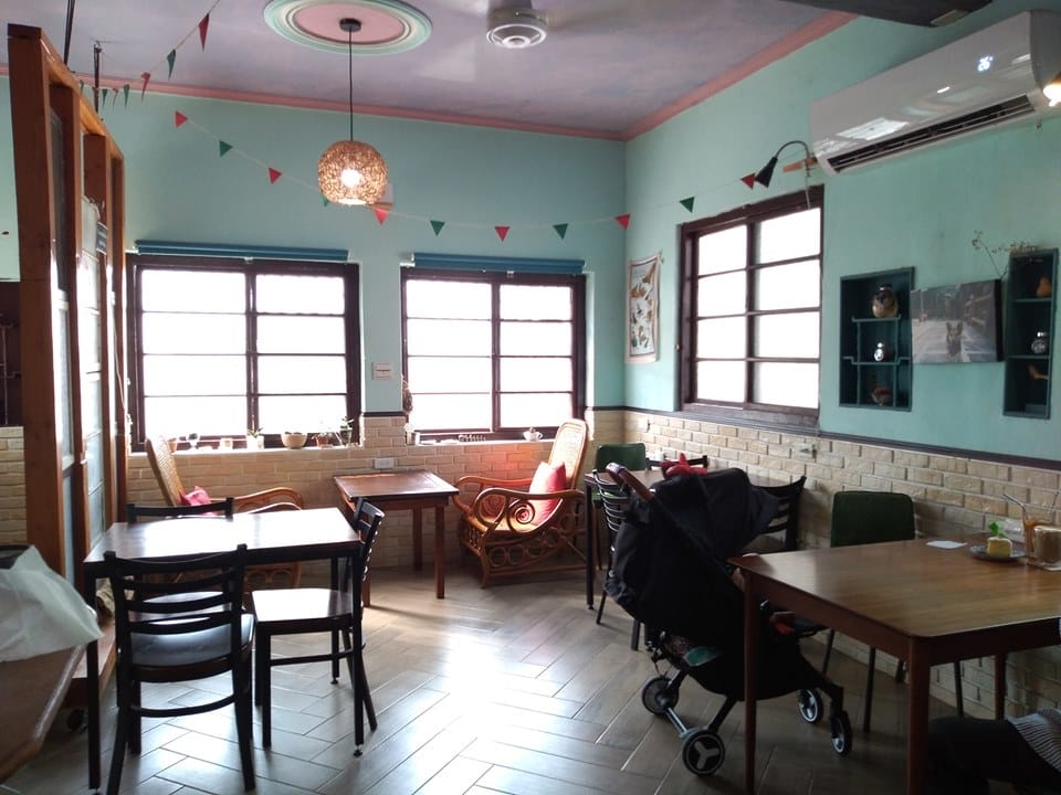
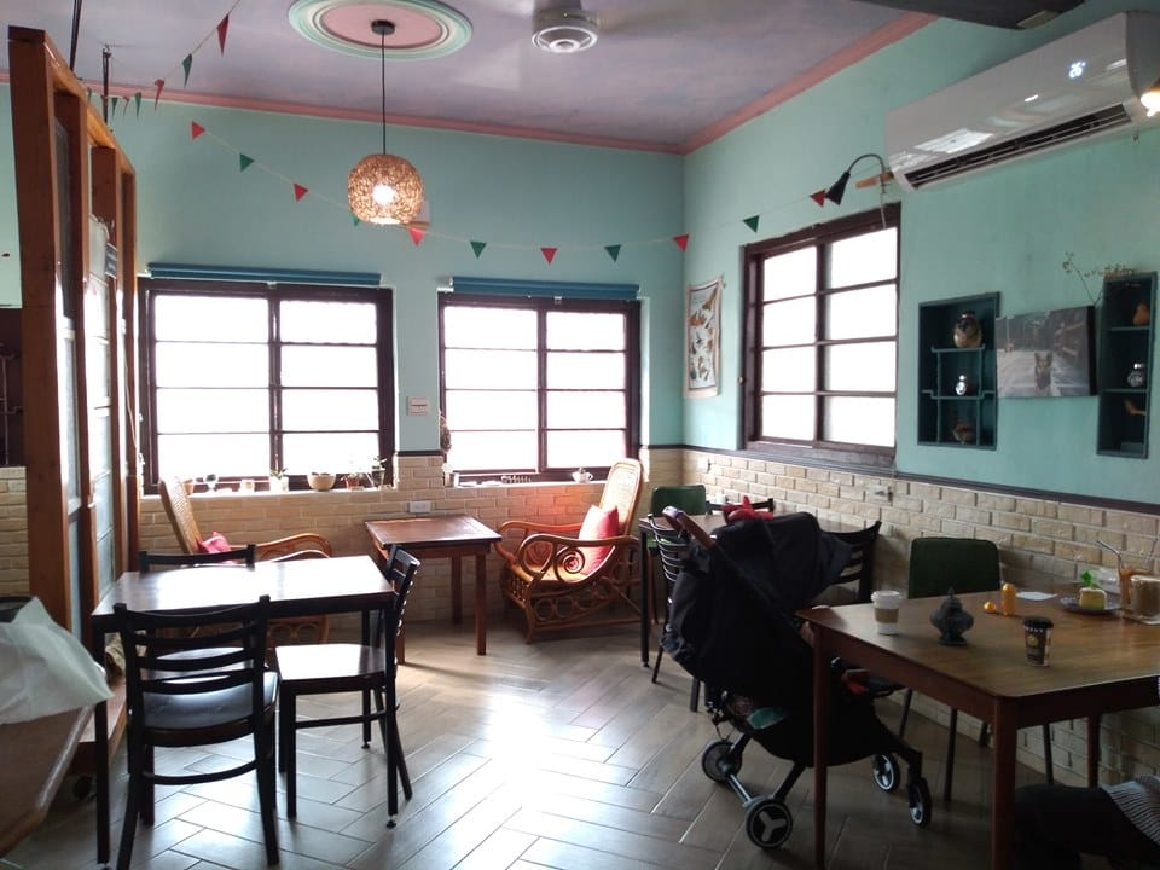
+ teapot (951, 614)
+ coffee cup (886, 611)
+ pepper shaker (1003, 597)
+ coffee cup (1037, 640)
